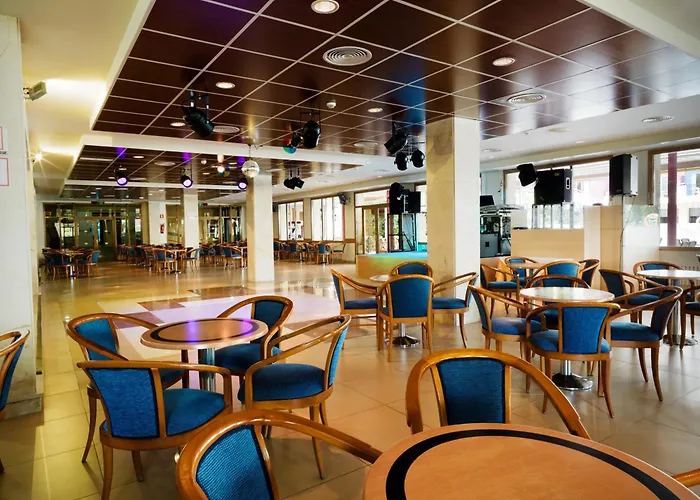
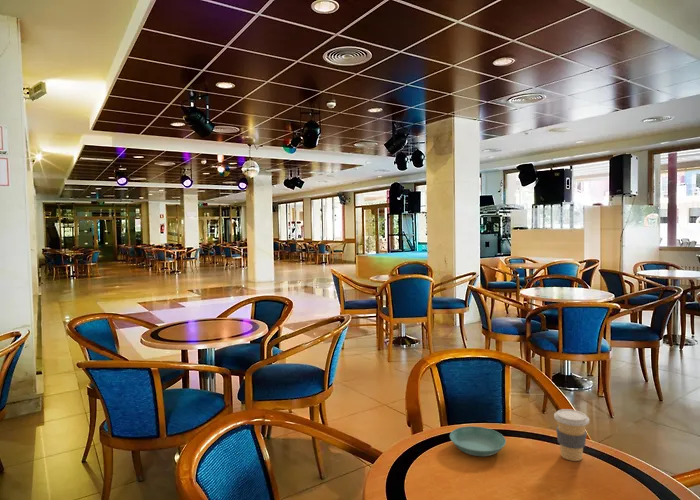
+ coffee cup (571, 435)
+ saucer (477, 442)
